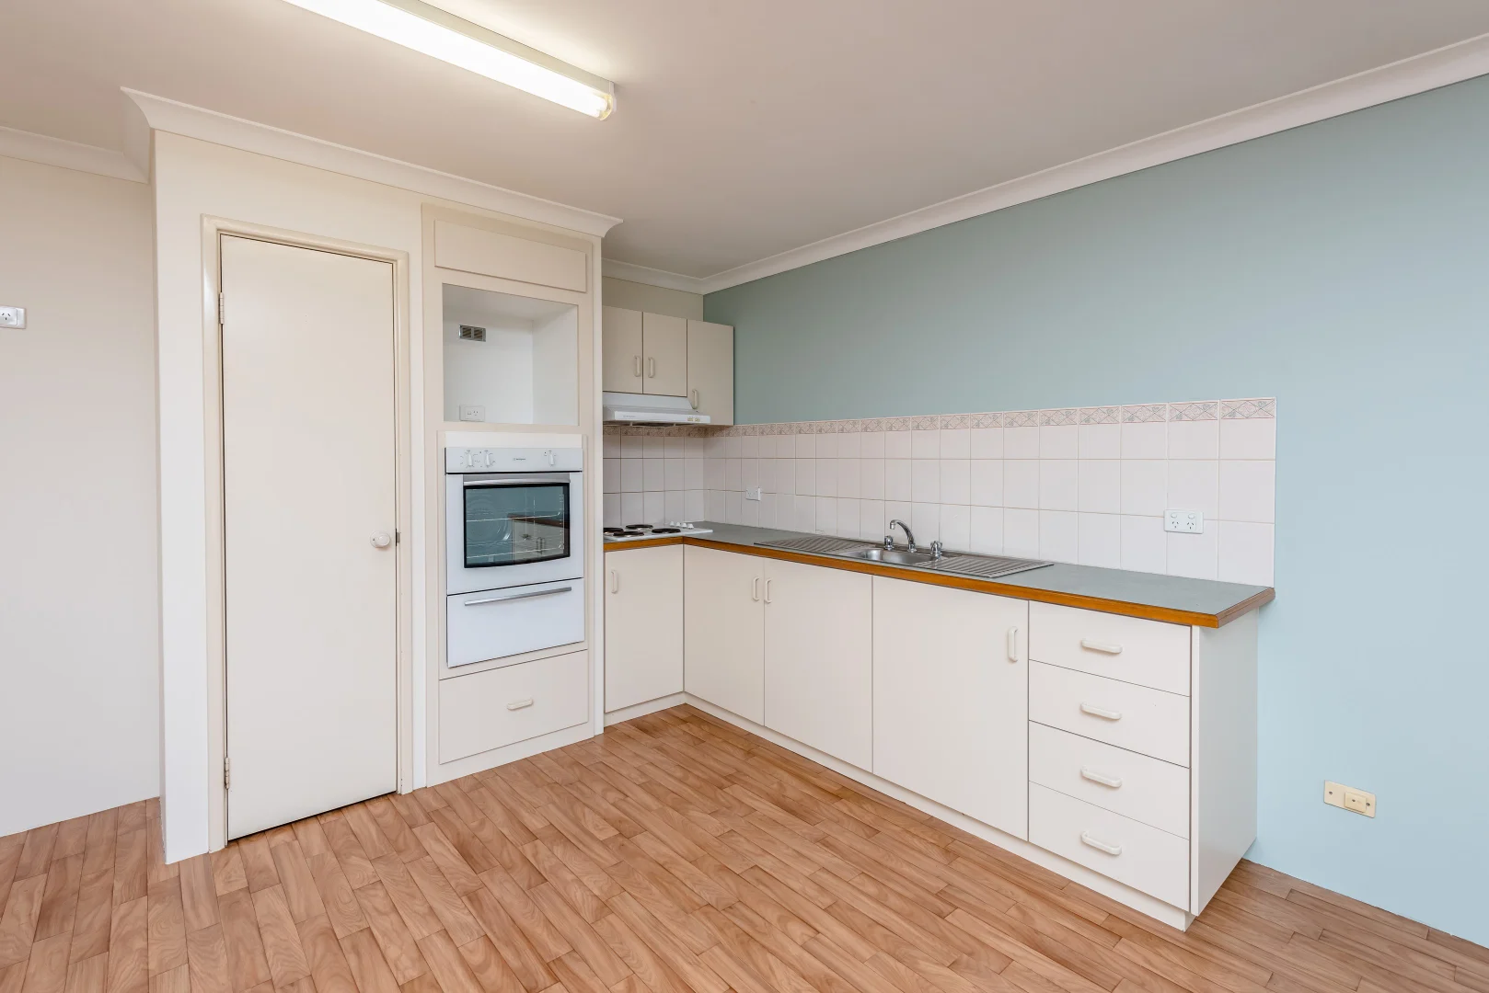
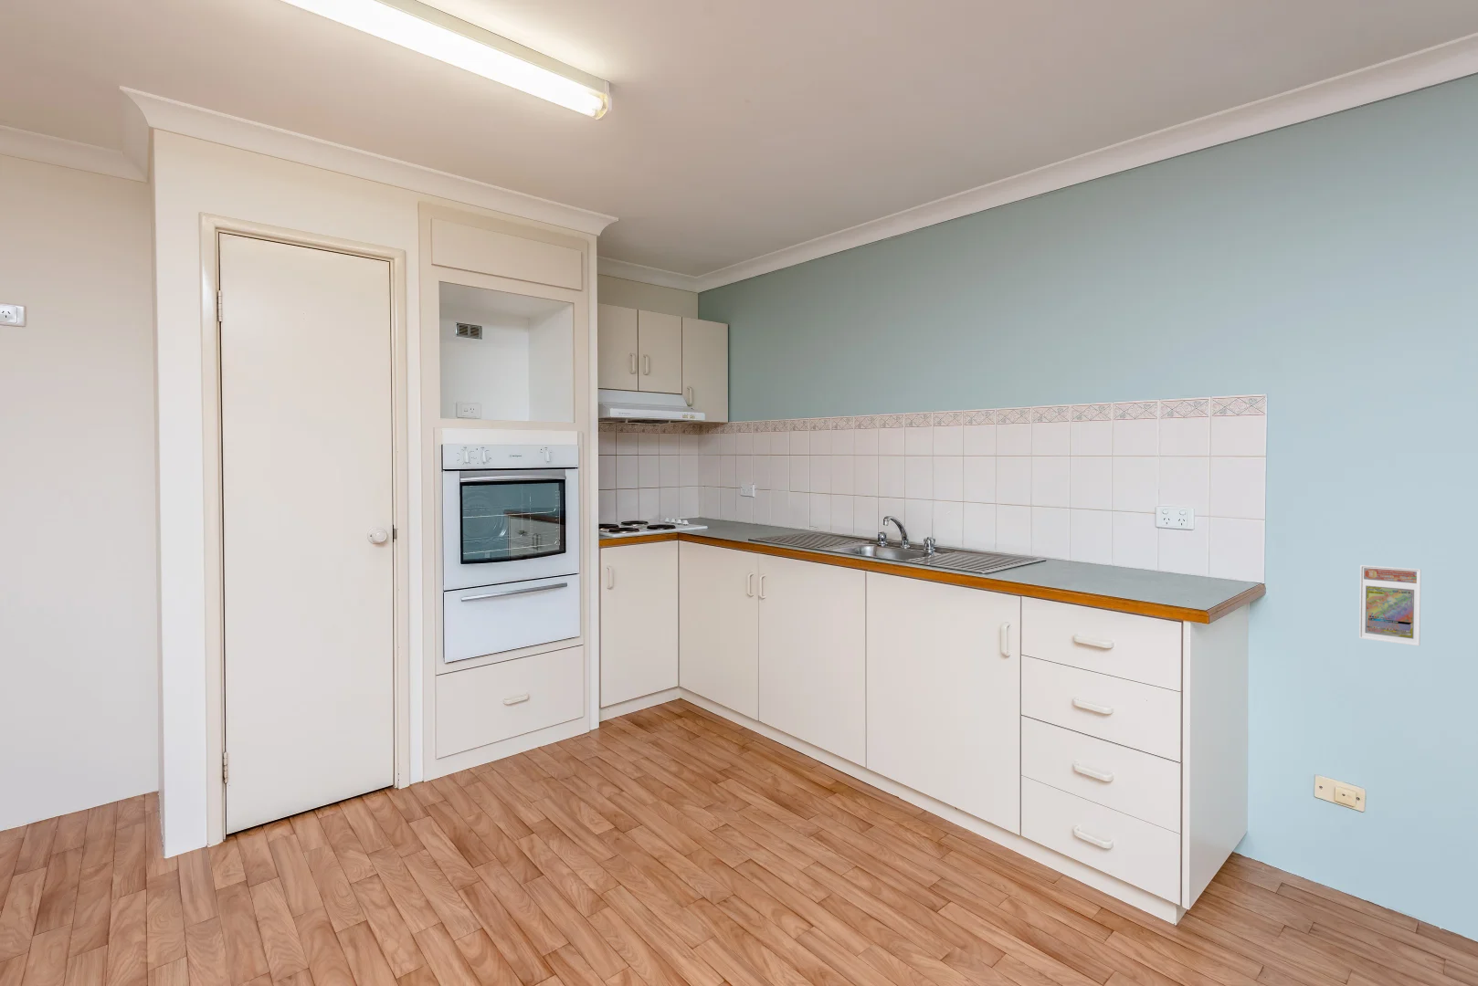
+ trading card display case (1389, 604)
